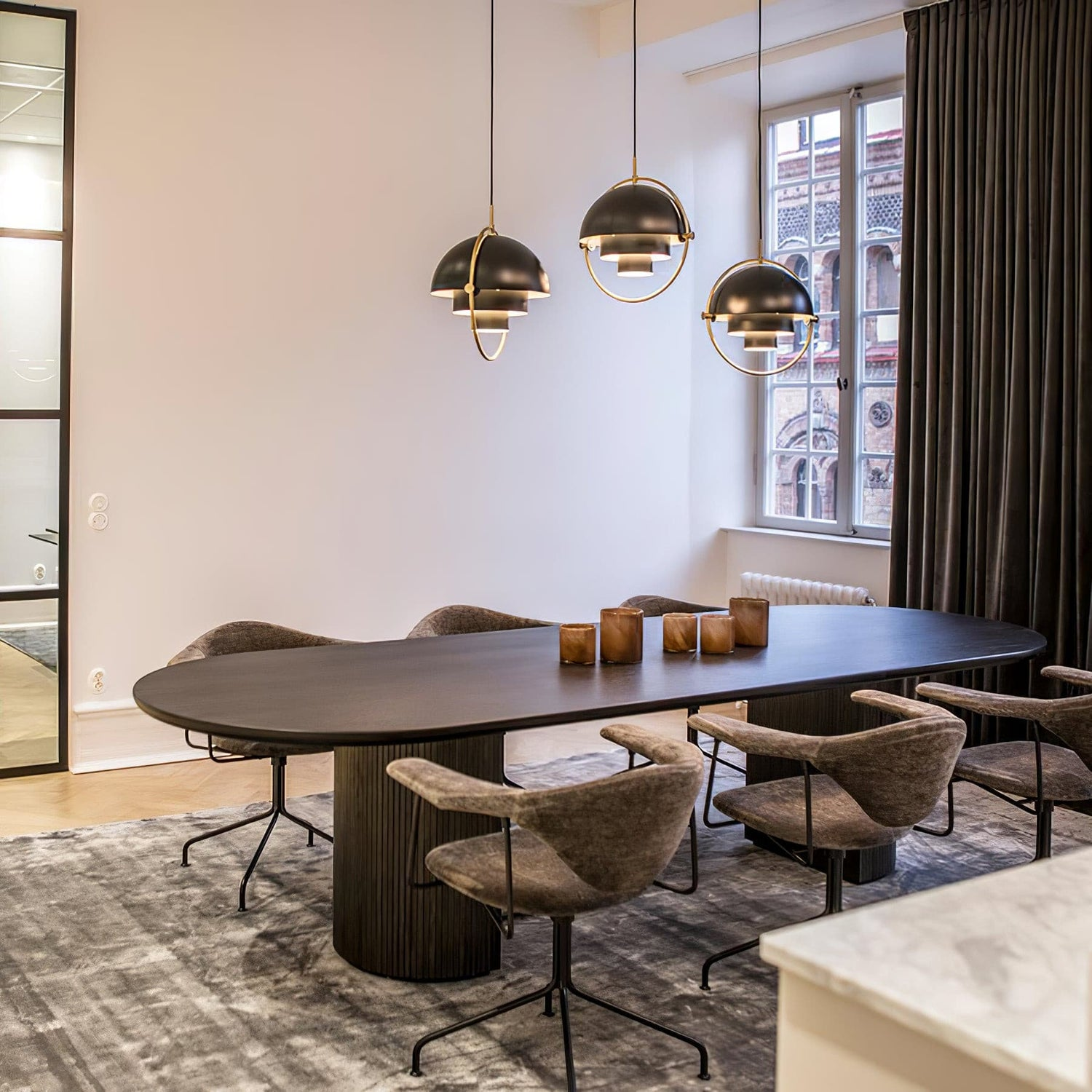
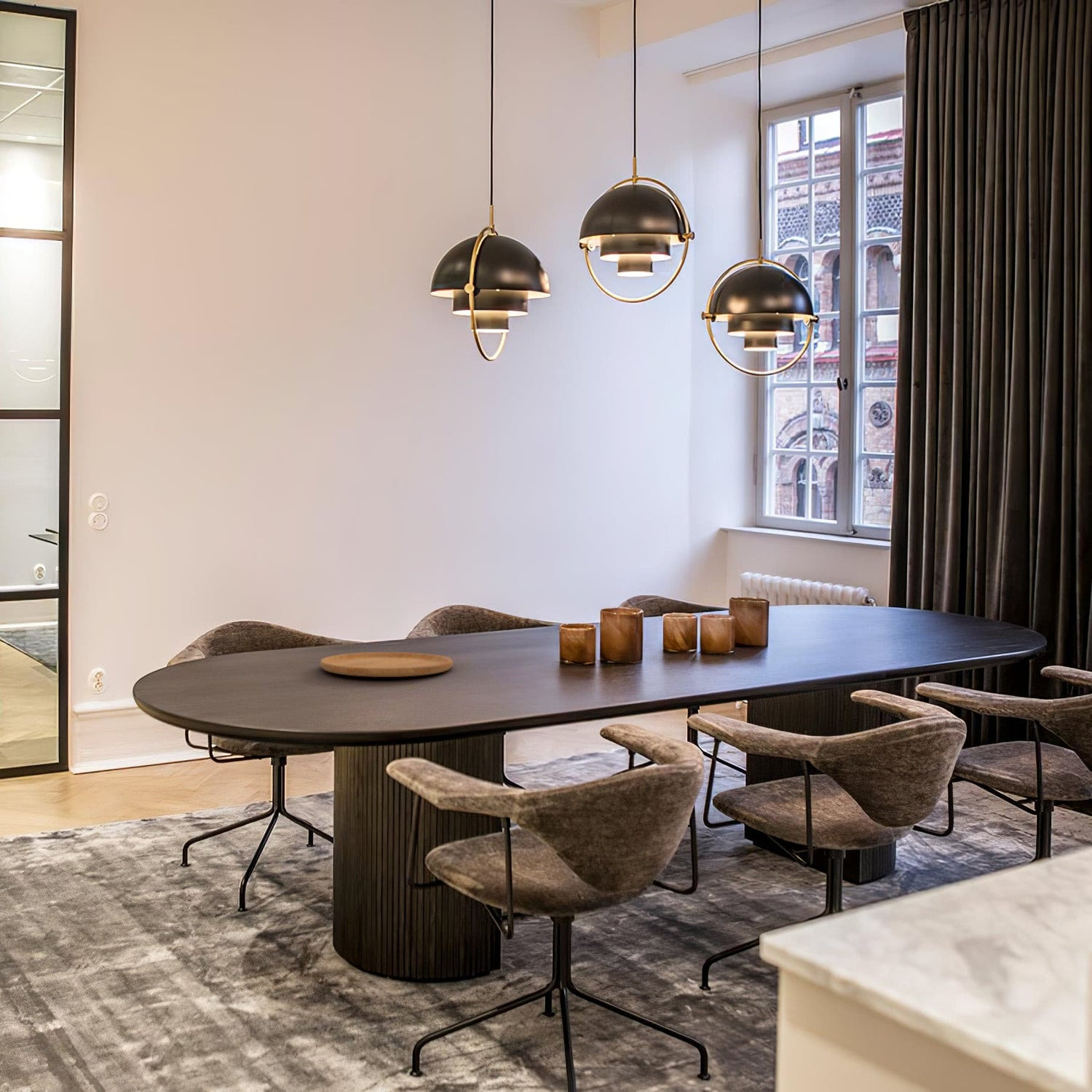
+ cutting board (387, 664)
